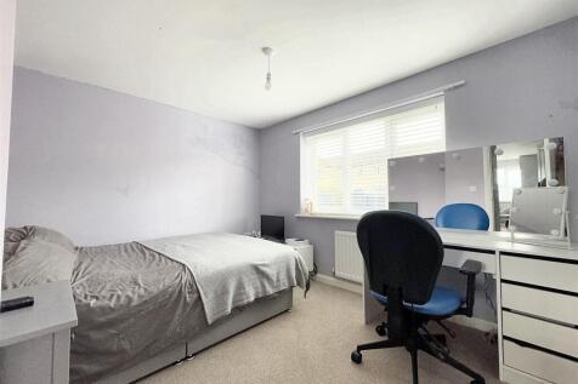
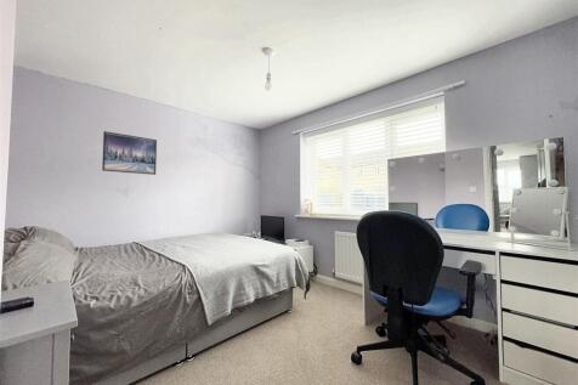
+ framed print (131, 154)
